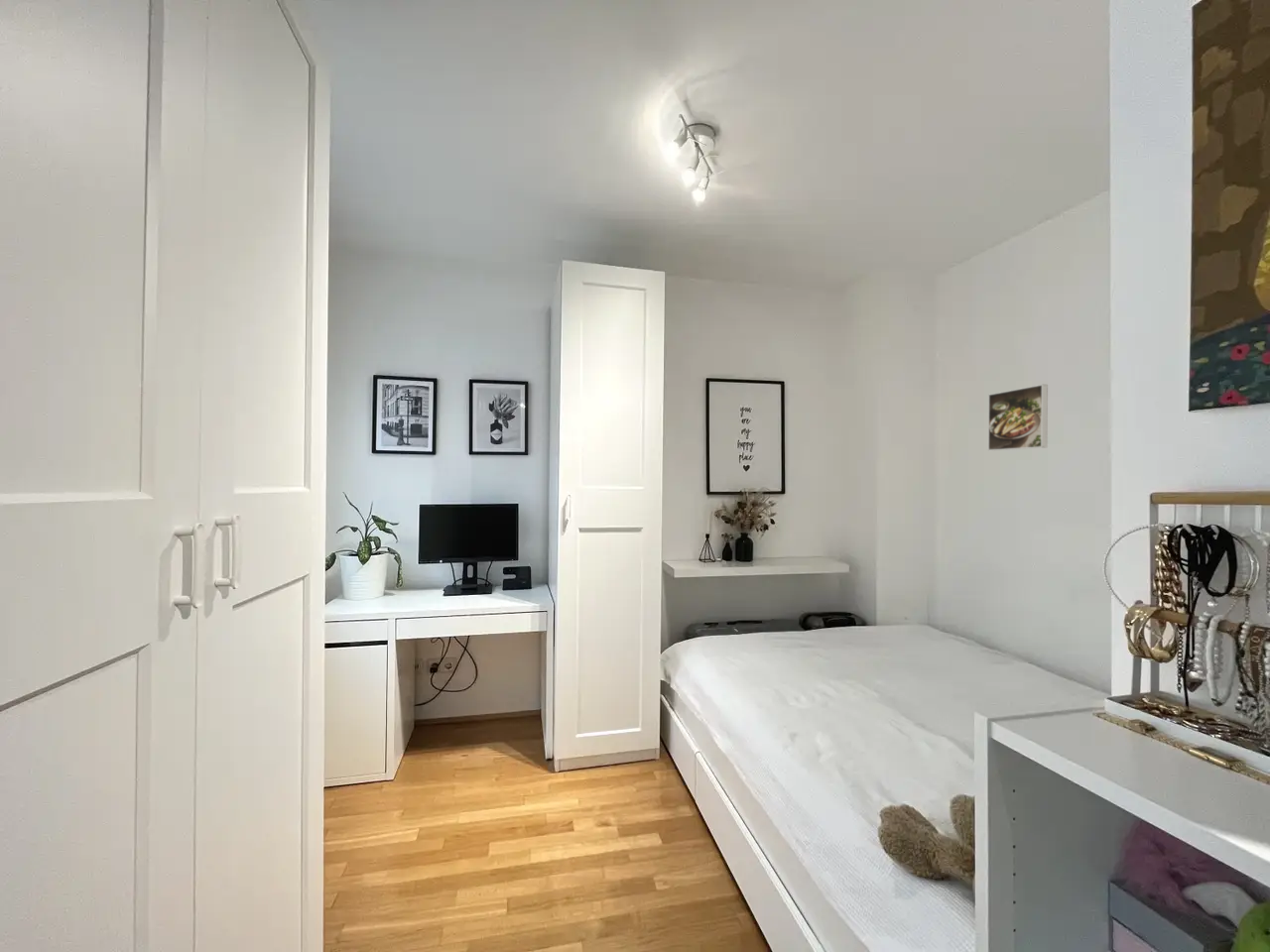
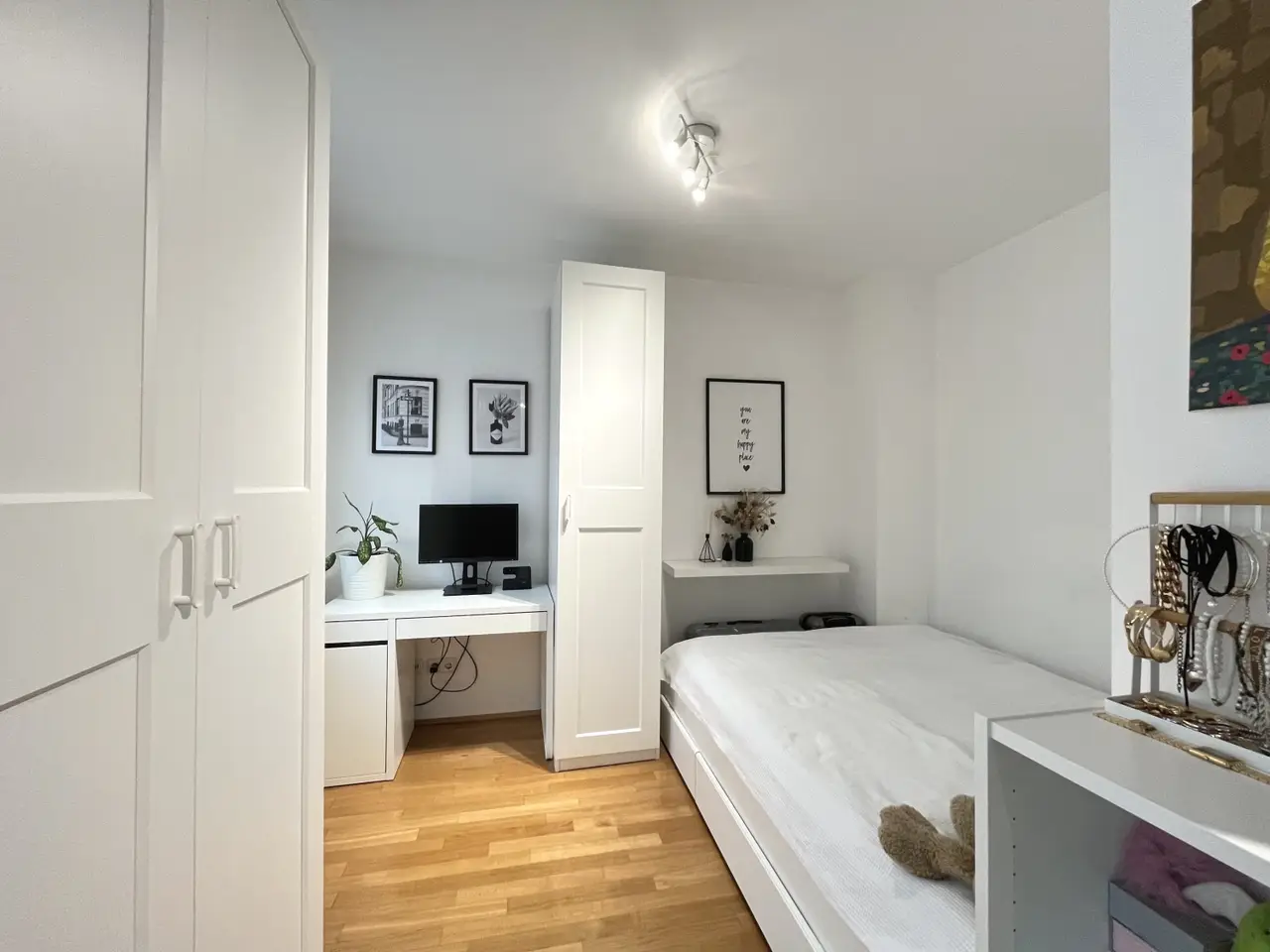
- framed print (1016, 419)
